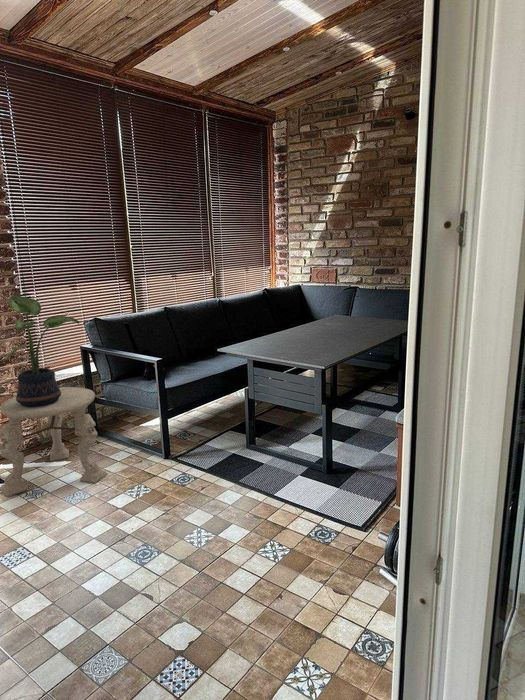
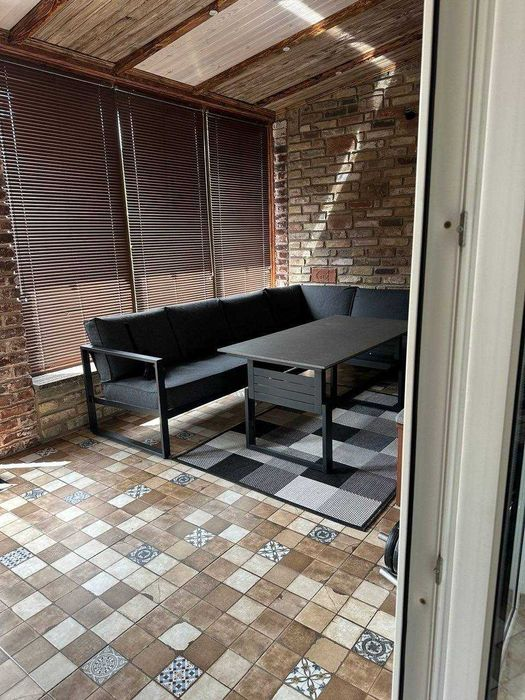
- potted plant (38, 349)
- side table (54, 438)
